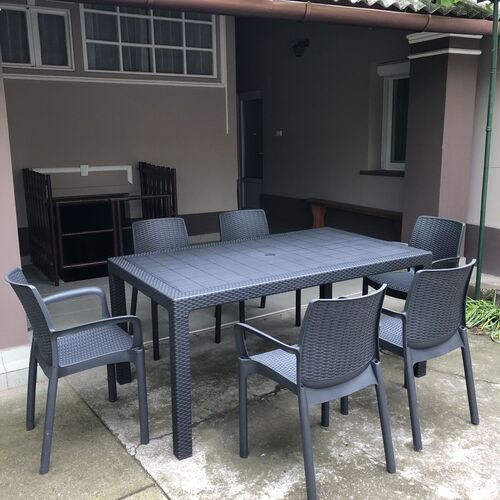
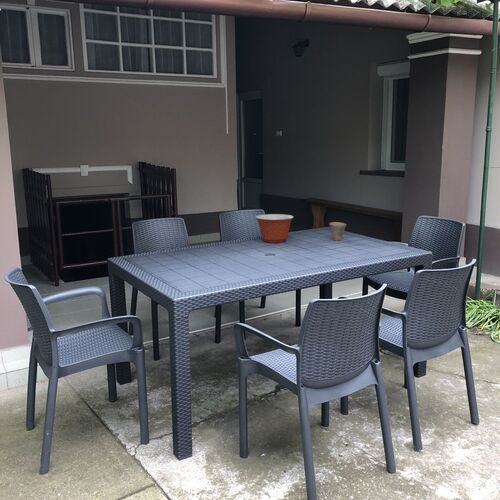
+ mixing bowl (274, 228)
+ cup (337, 231)
